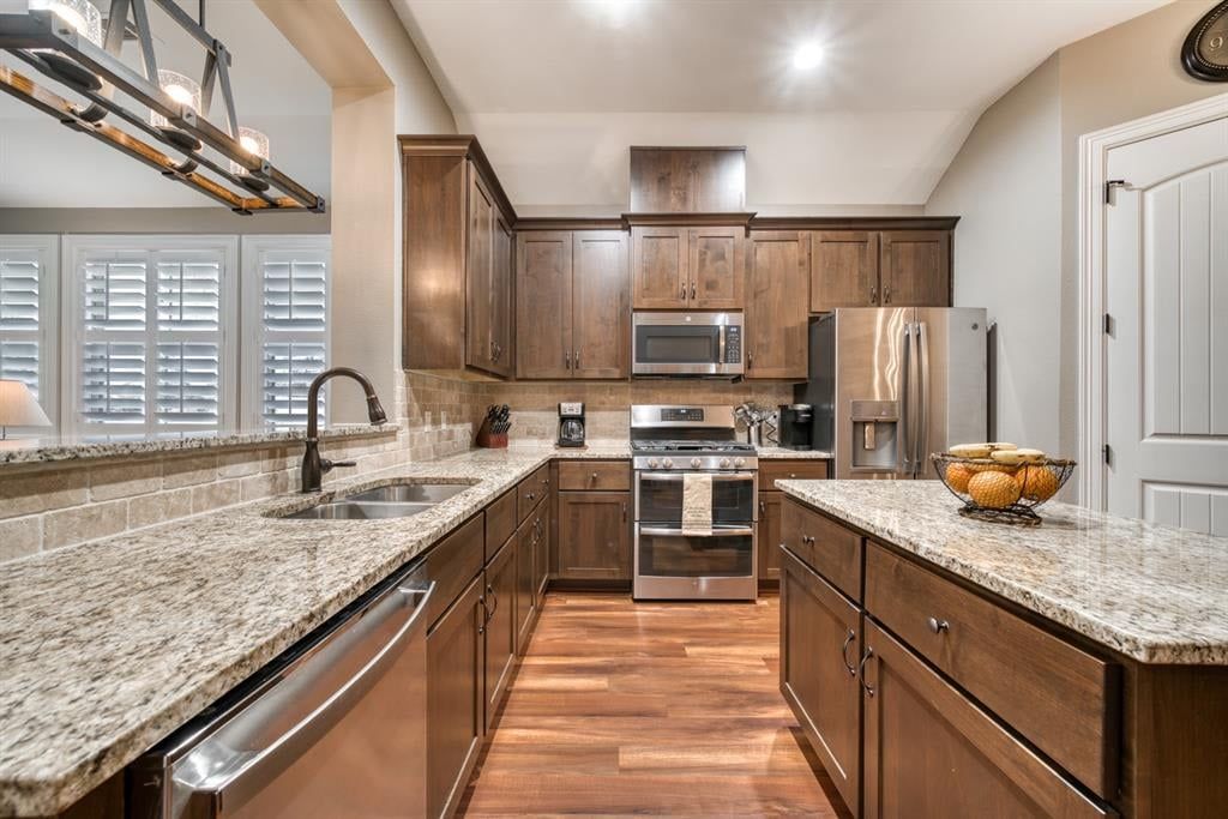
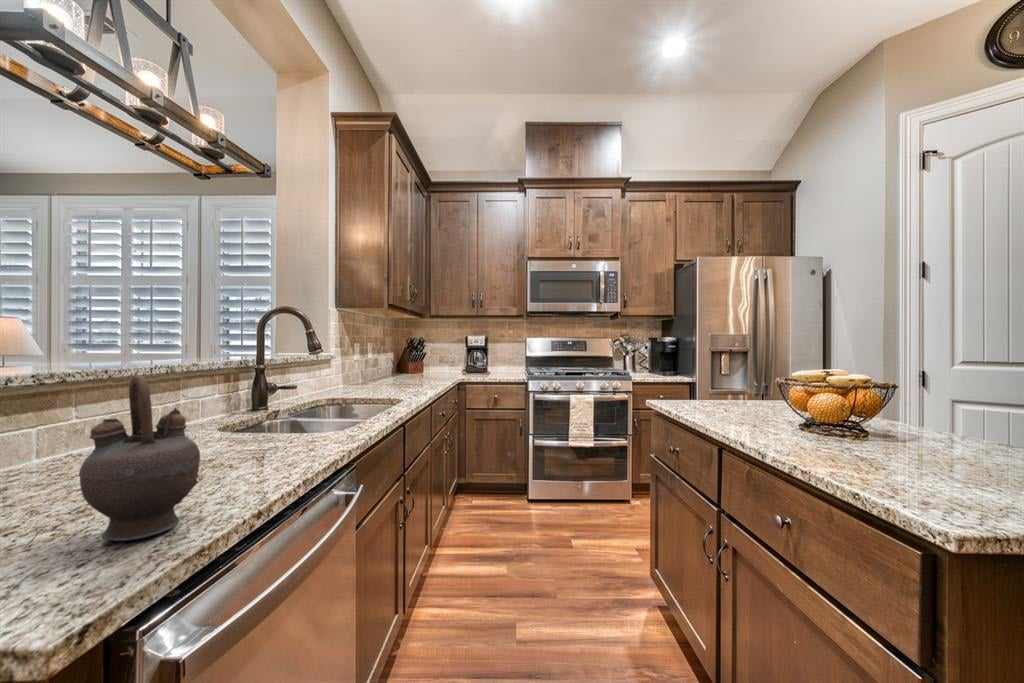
+ teapot (143, 450)
